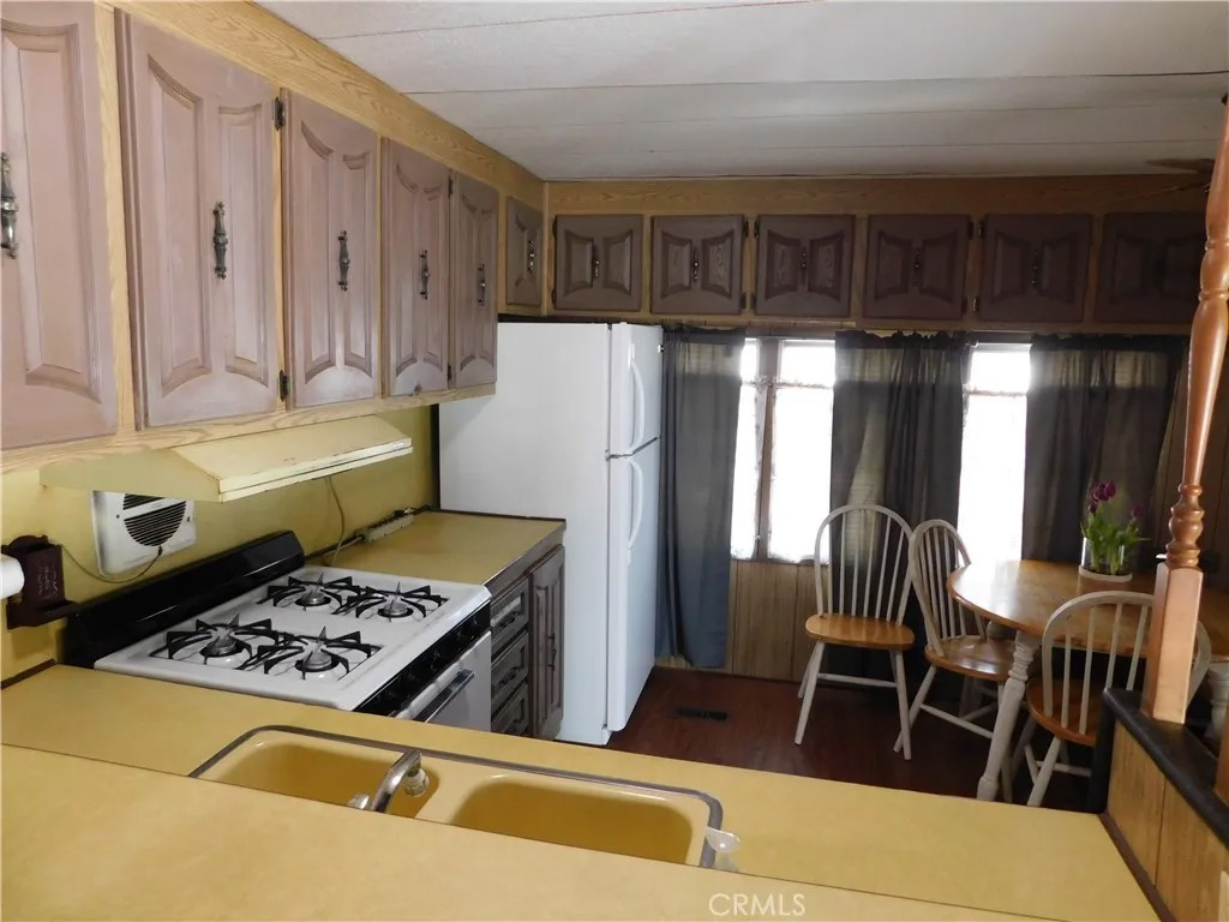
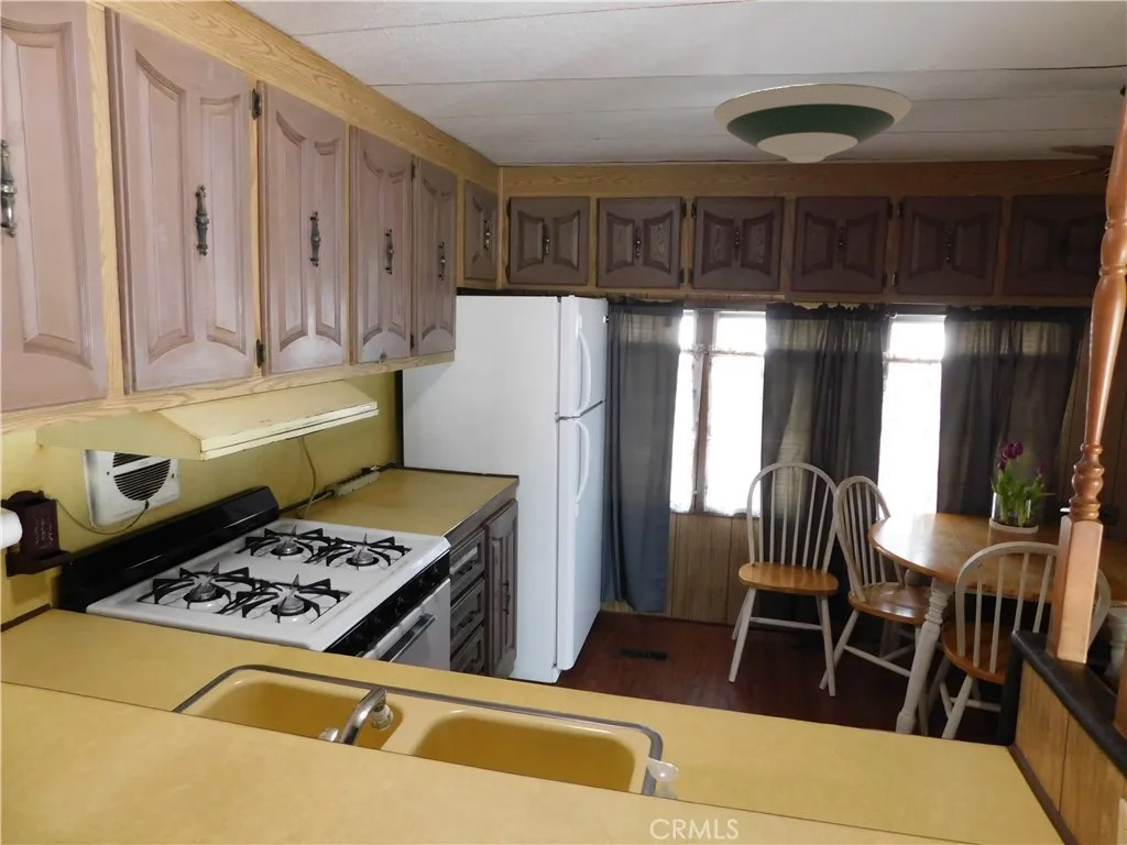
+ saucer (807, 135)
